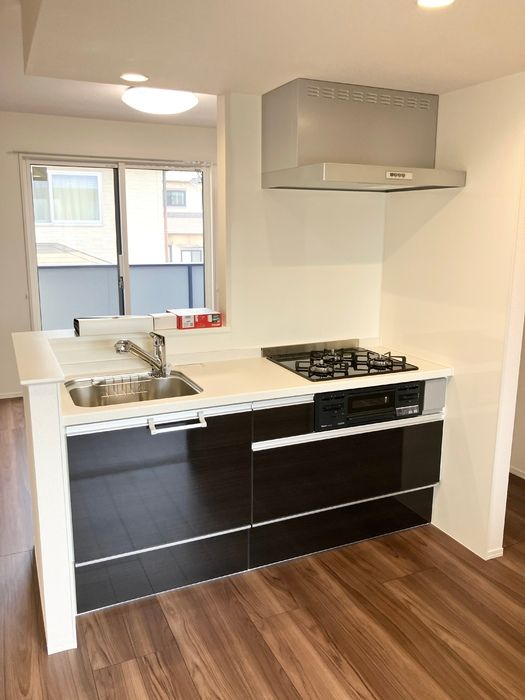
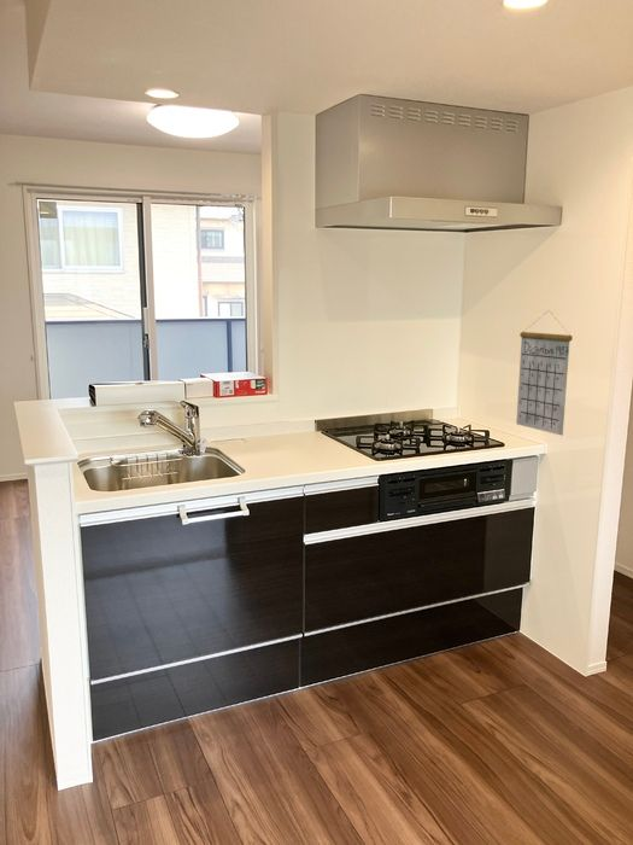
+ calendar (543, 371)
